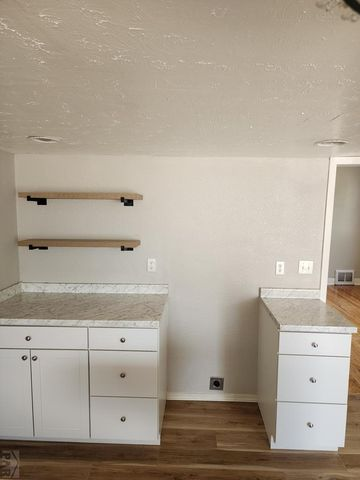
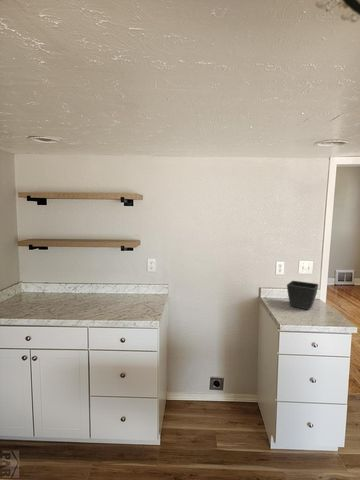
+ flower pot (302, 295)
